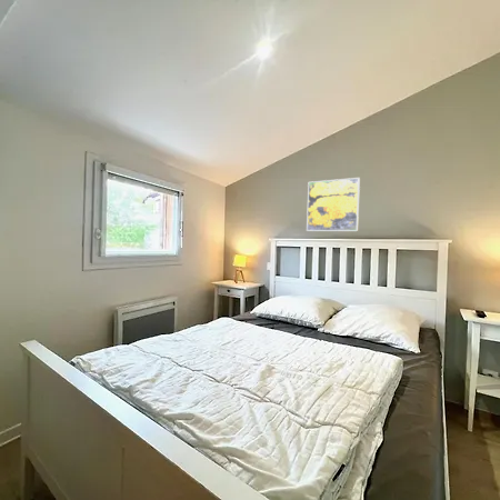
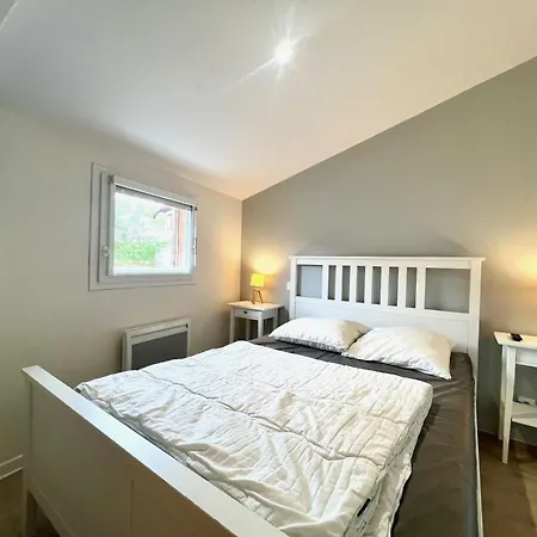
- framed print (331, 206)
